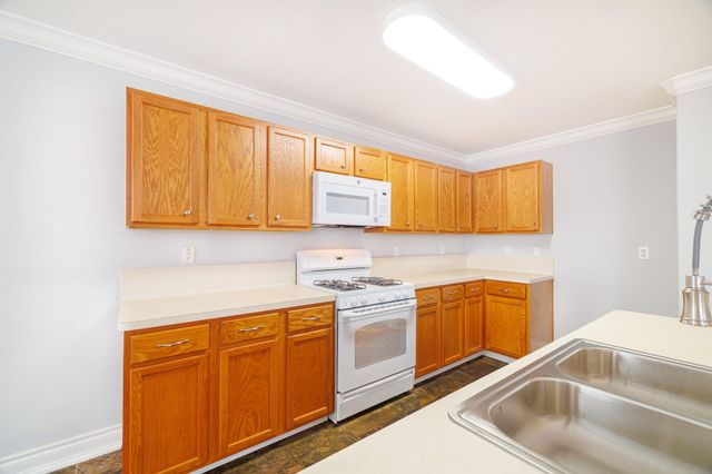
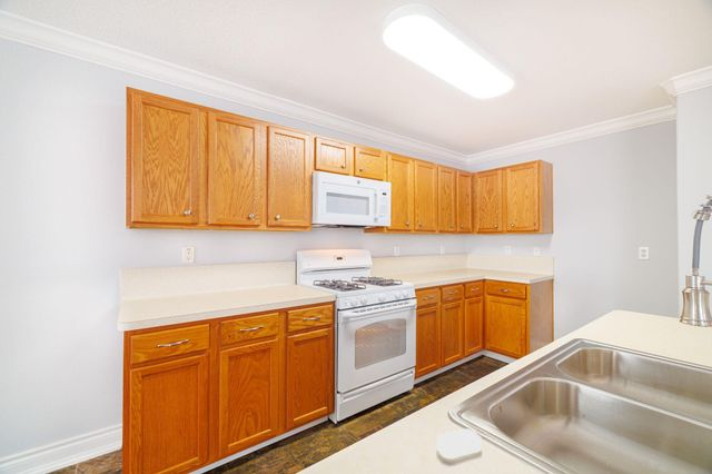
+ soap bar (458, 442)
